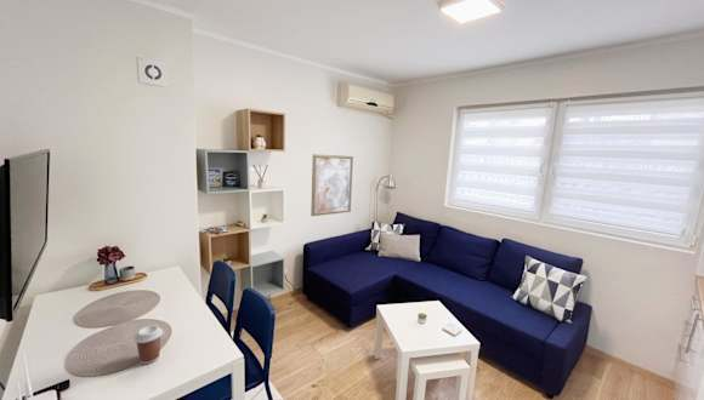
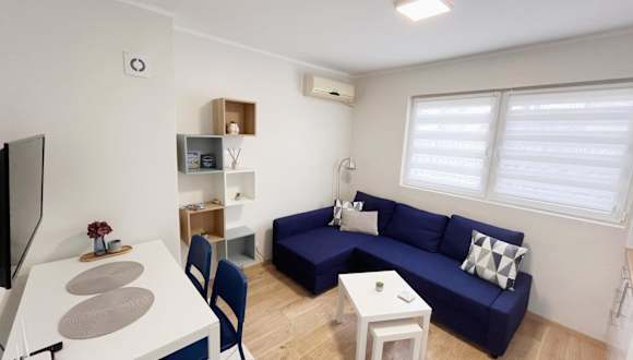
- wall art (333, 184)
- coffee cup (148, 343)
